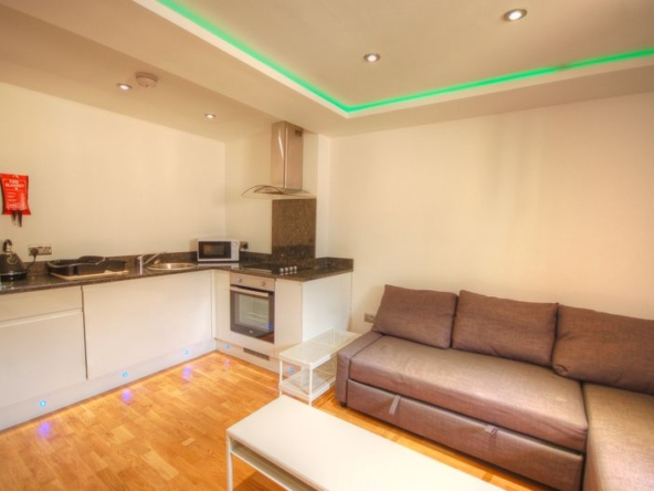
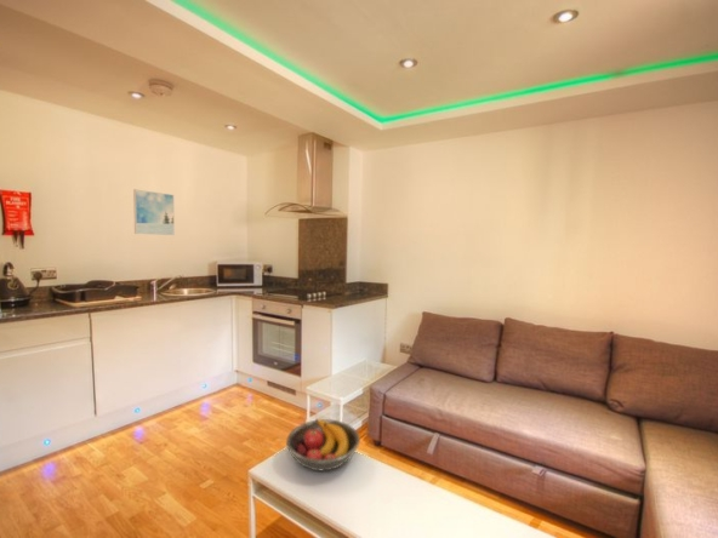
+ fruit bowl (323, 445)
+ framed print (154, 213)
